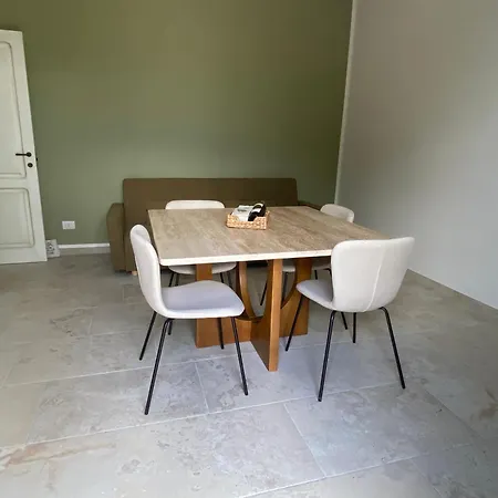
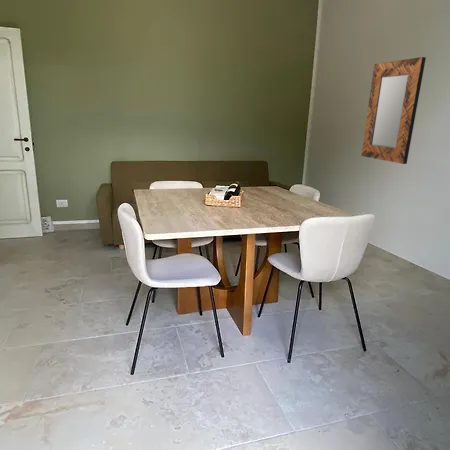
+ home mirror (389, 112)
